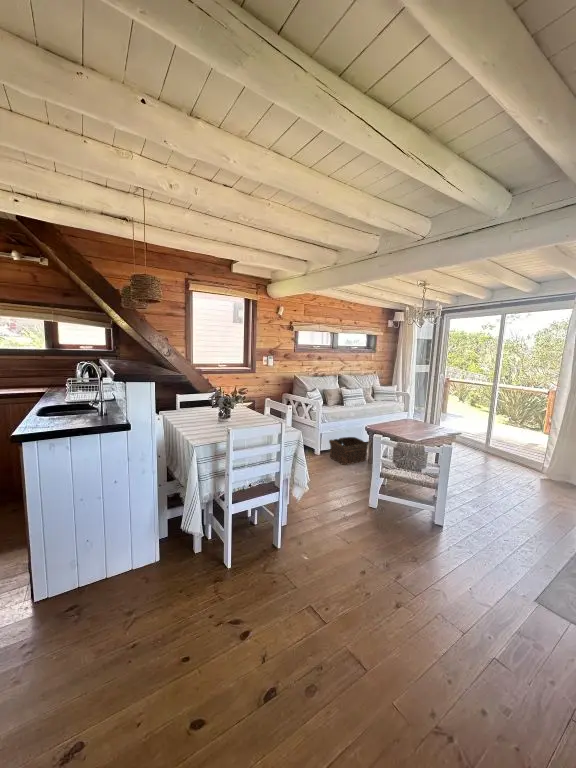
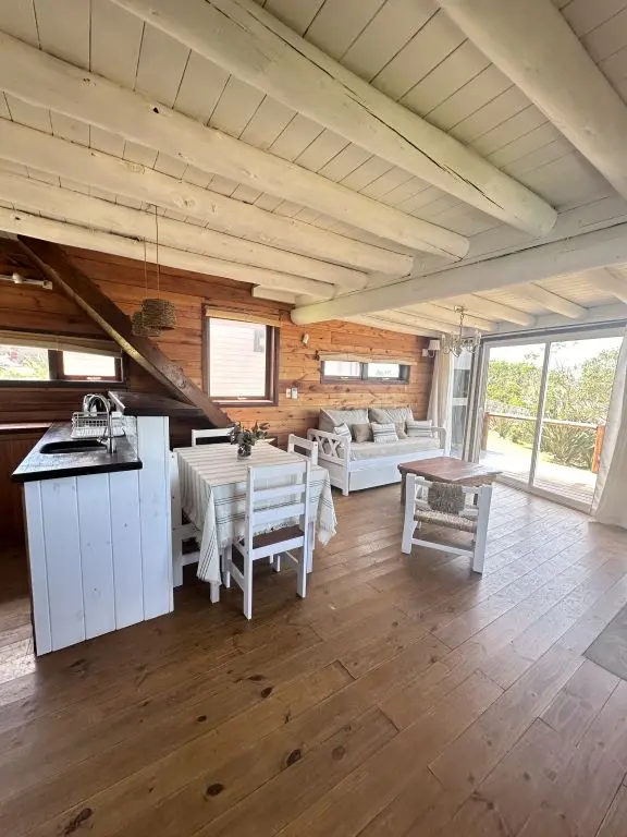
- basket (347, 447)
